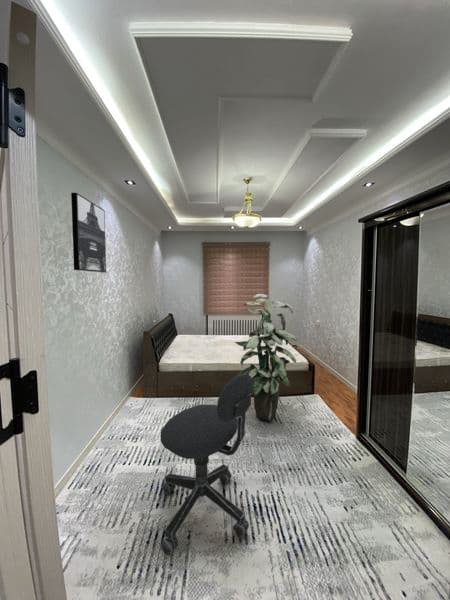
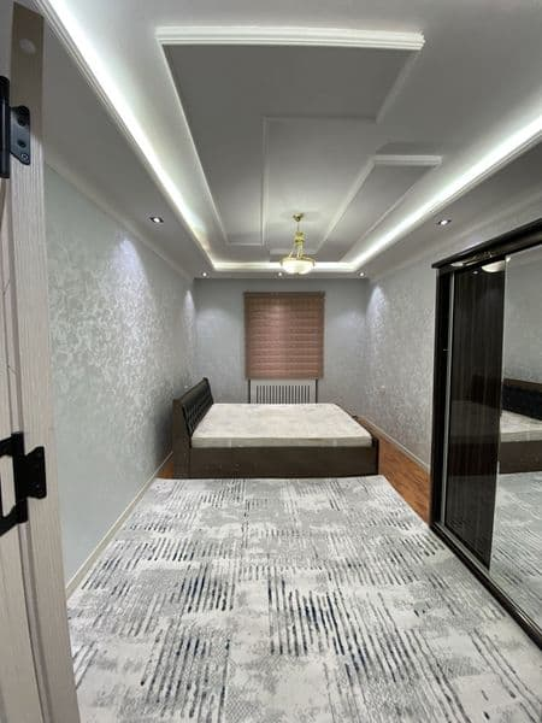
- office chair (201, 440)
- wall art (90, 237)
- indoor plant (264, 354)
